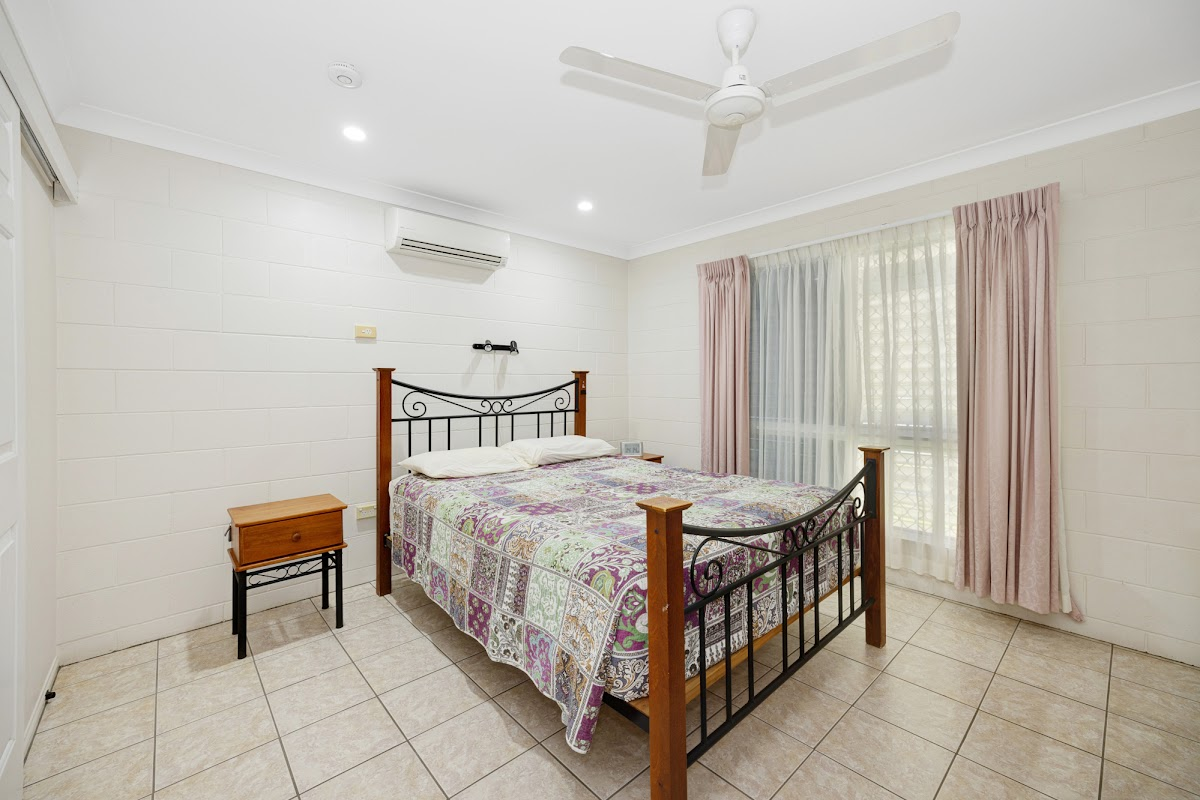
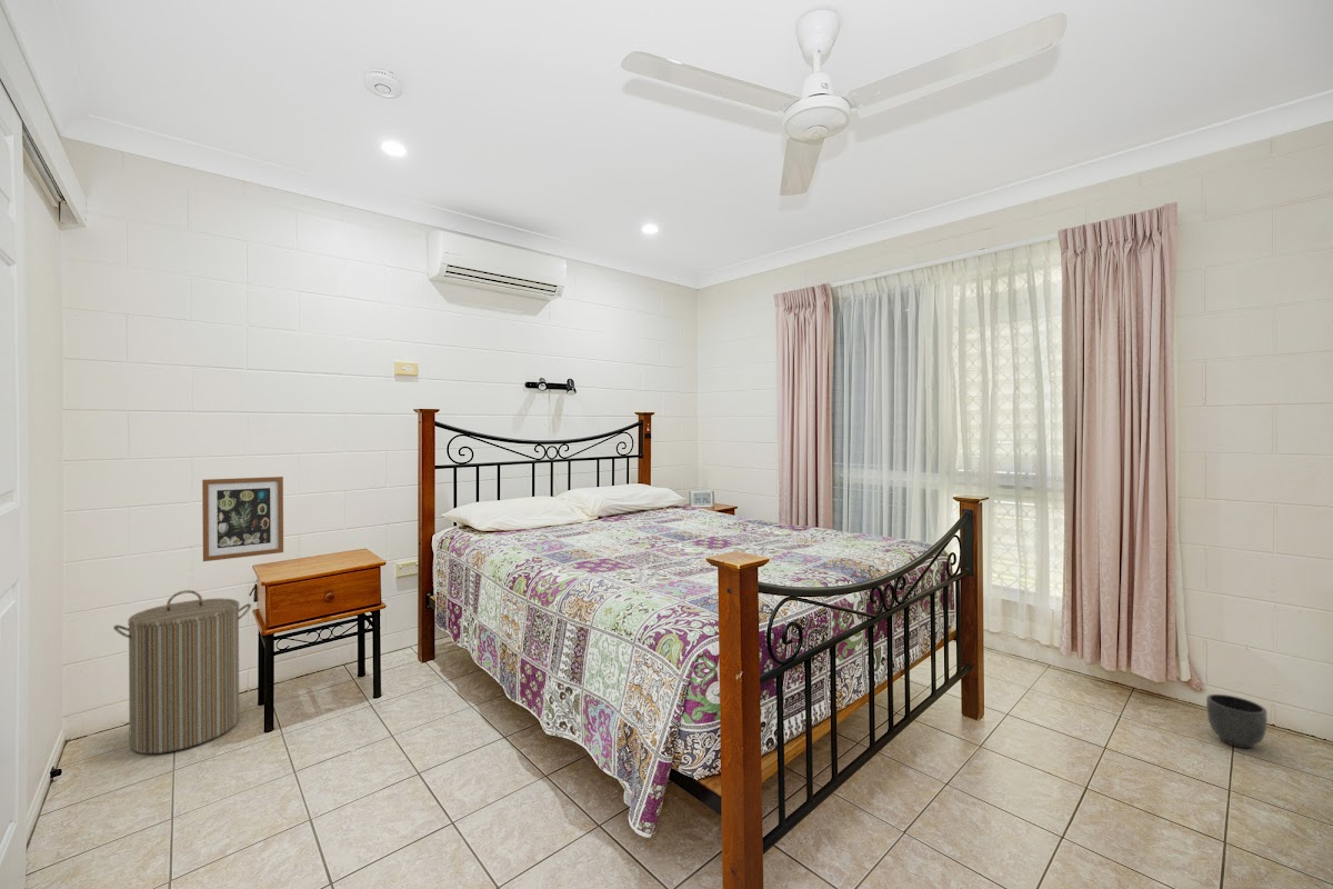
+ laundry hamper (187, 660)
+ planter (1235, 722)
+ wall art (244, 517)
